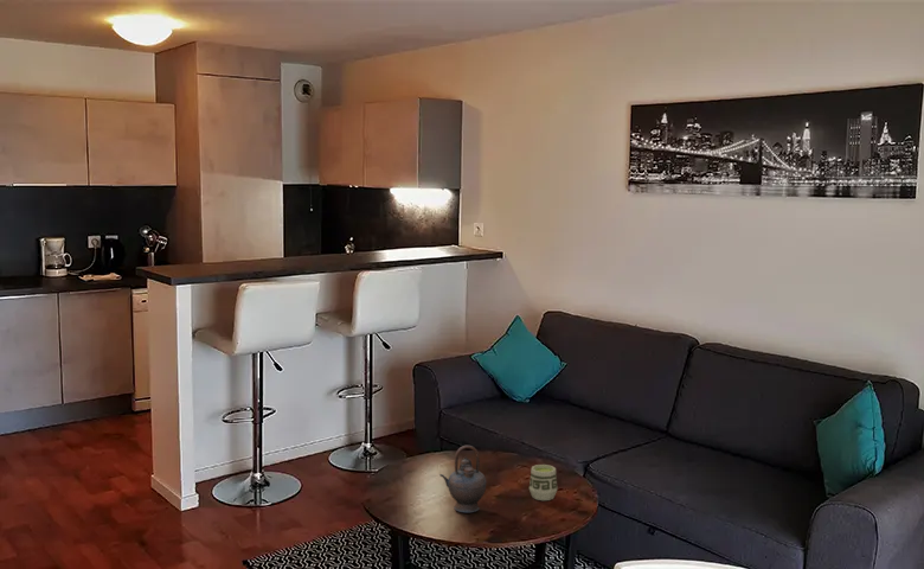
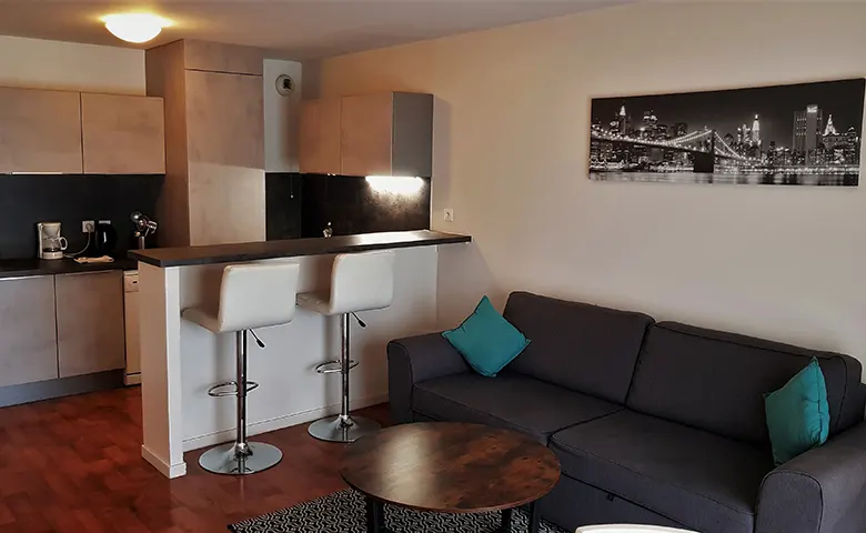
- teapot (462, 477)
- cup (543, 482)
